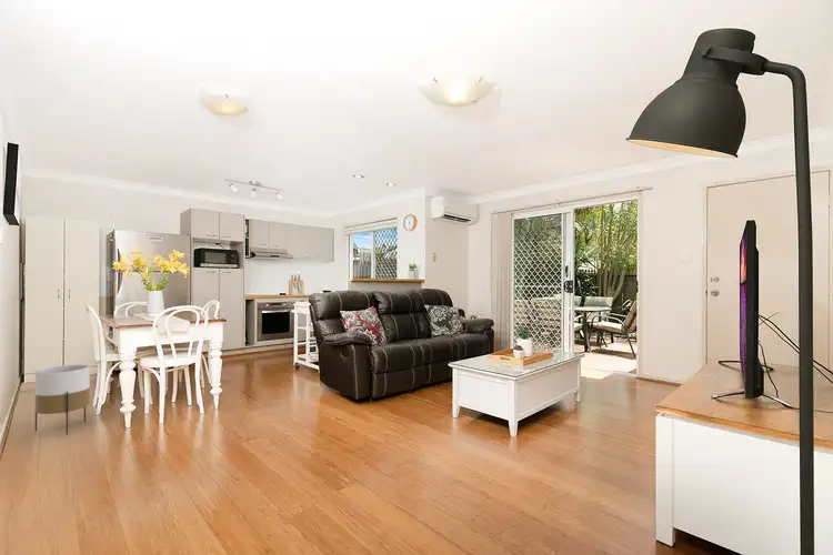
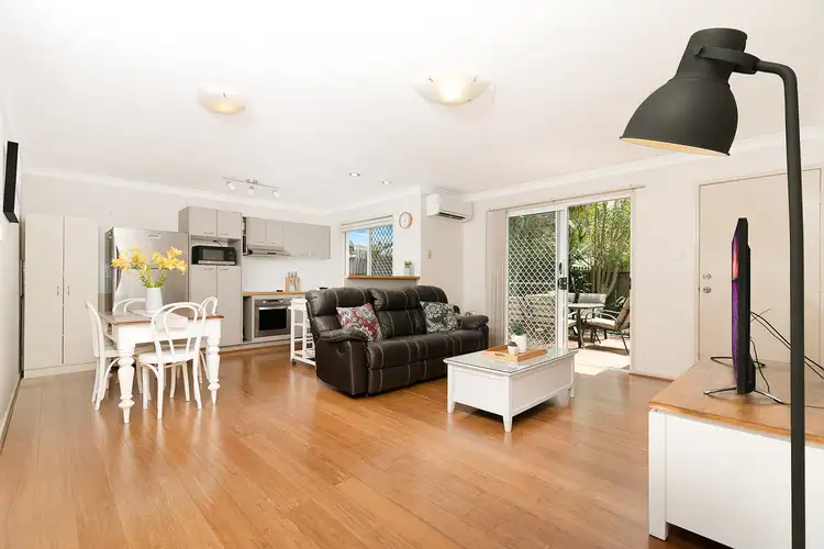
- planter (63, 398)
